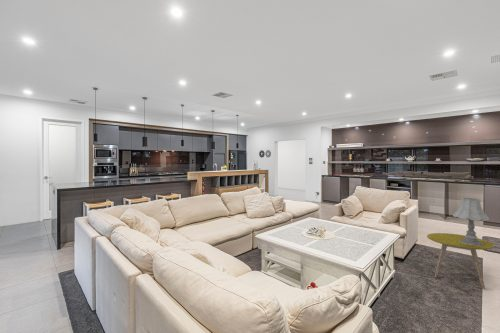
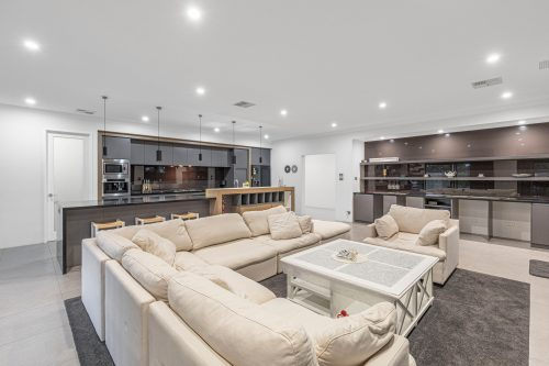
- table lamp (470, 220)
- side table (459, 248)
